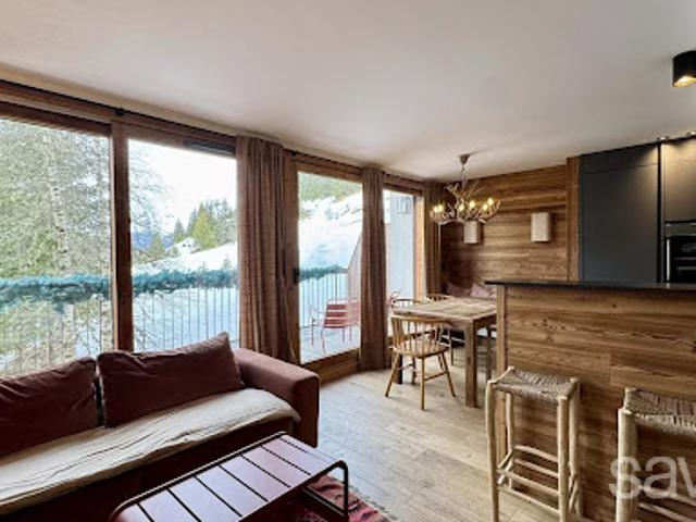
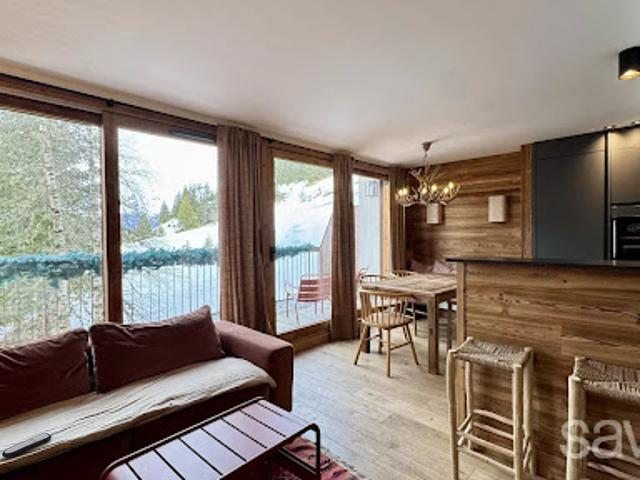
+ remote control (27, 444)
